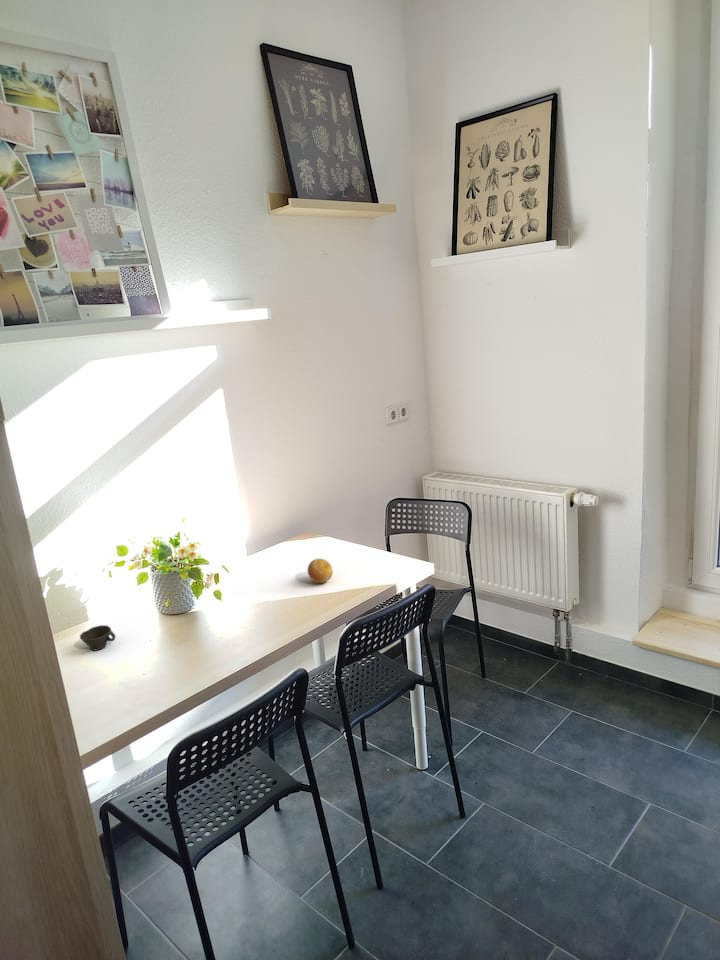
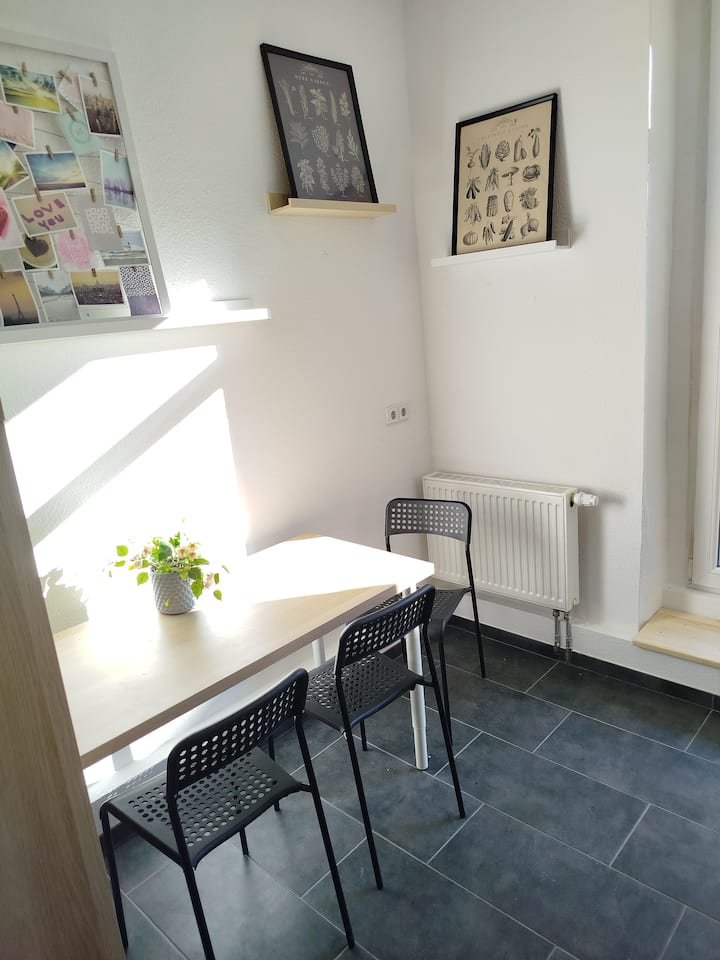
- cup (98, 639)
- fruit (320, 570)
